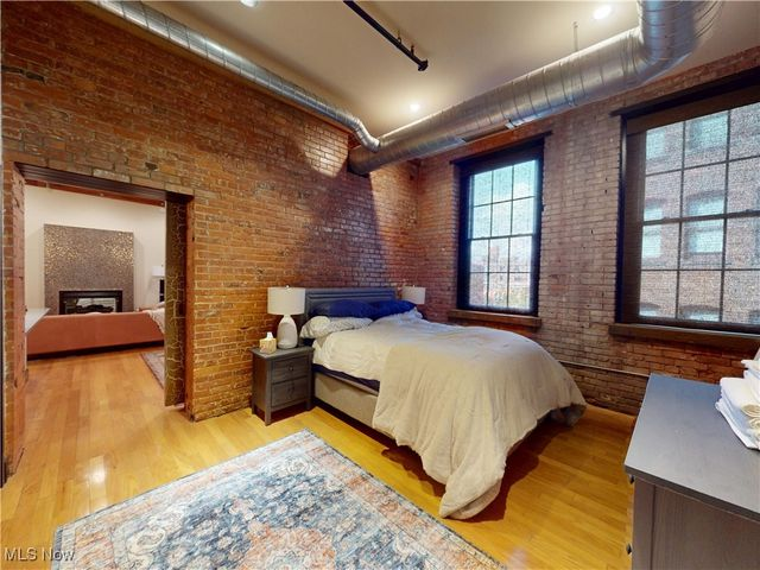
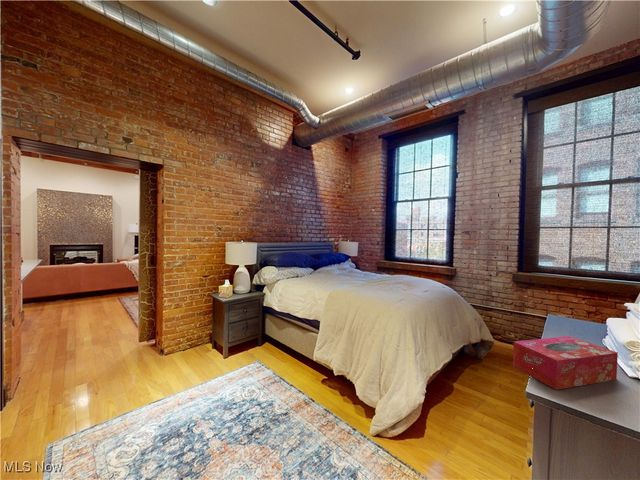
+ tissue box (563, 359)
